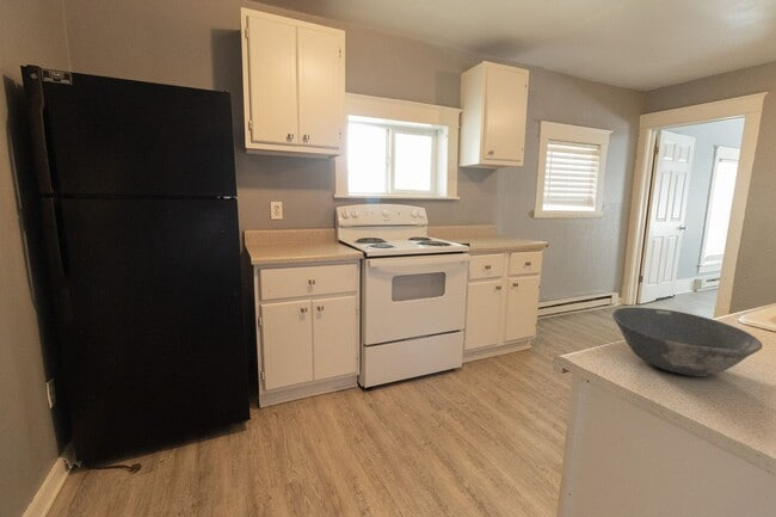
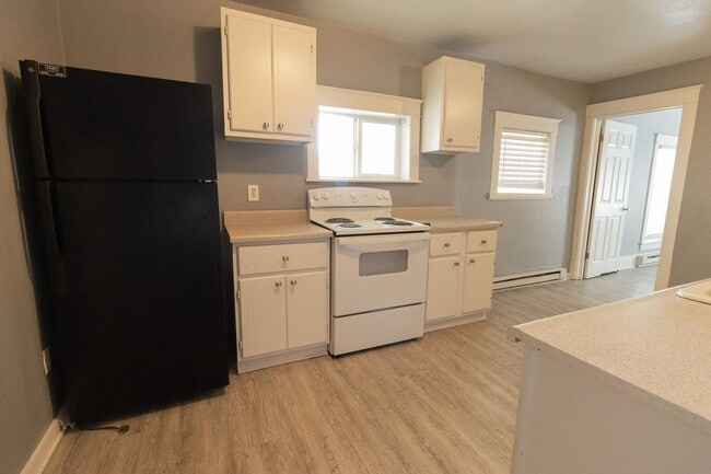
- bowl (678, 344)
